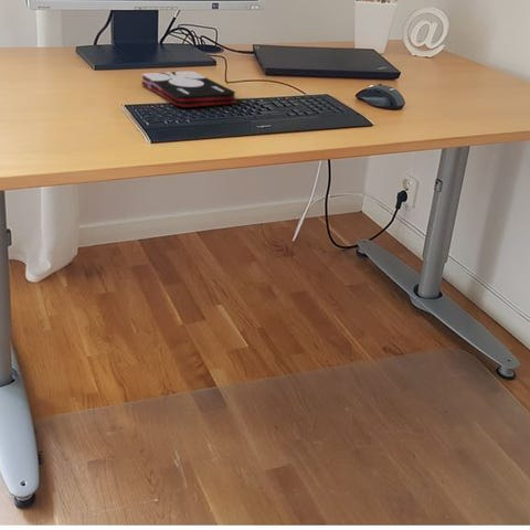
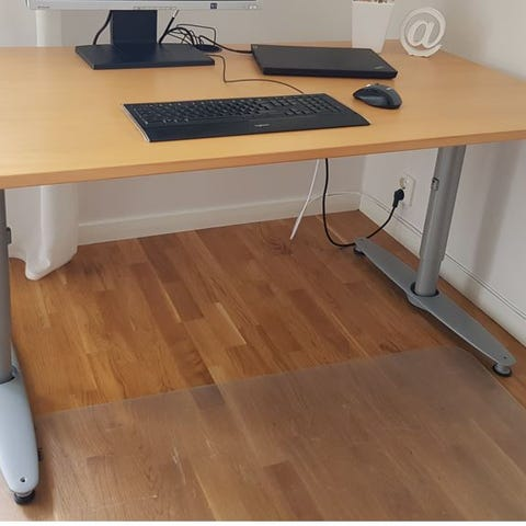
- playing cards (187, 87)
